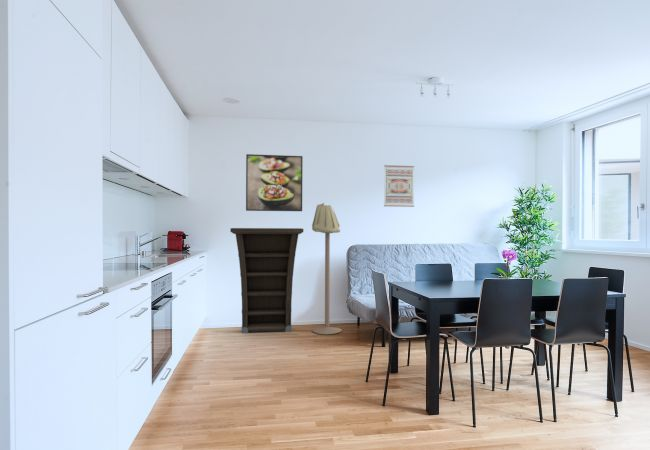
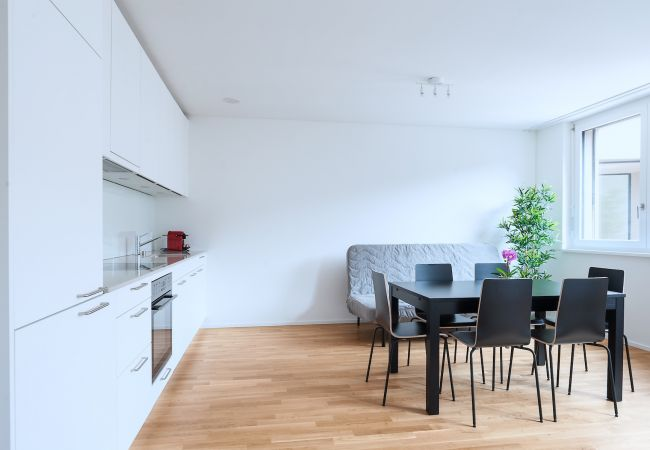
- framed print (274, 183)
- wall art (399, 186)
- cabinet (266, 279)
- floor lamp (326, 266)
